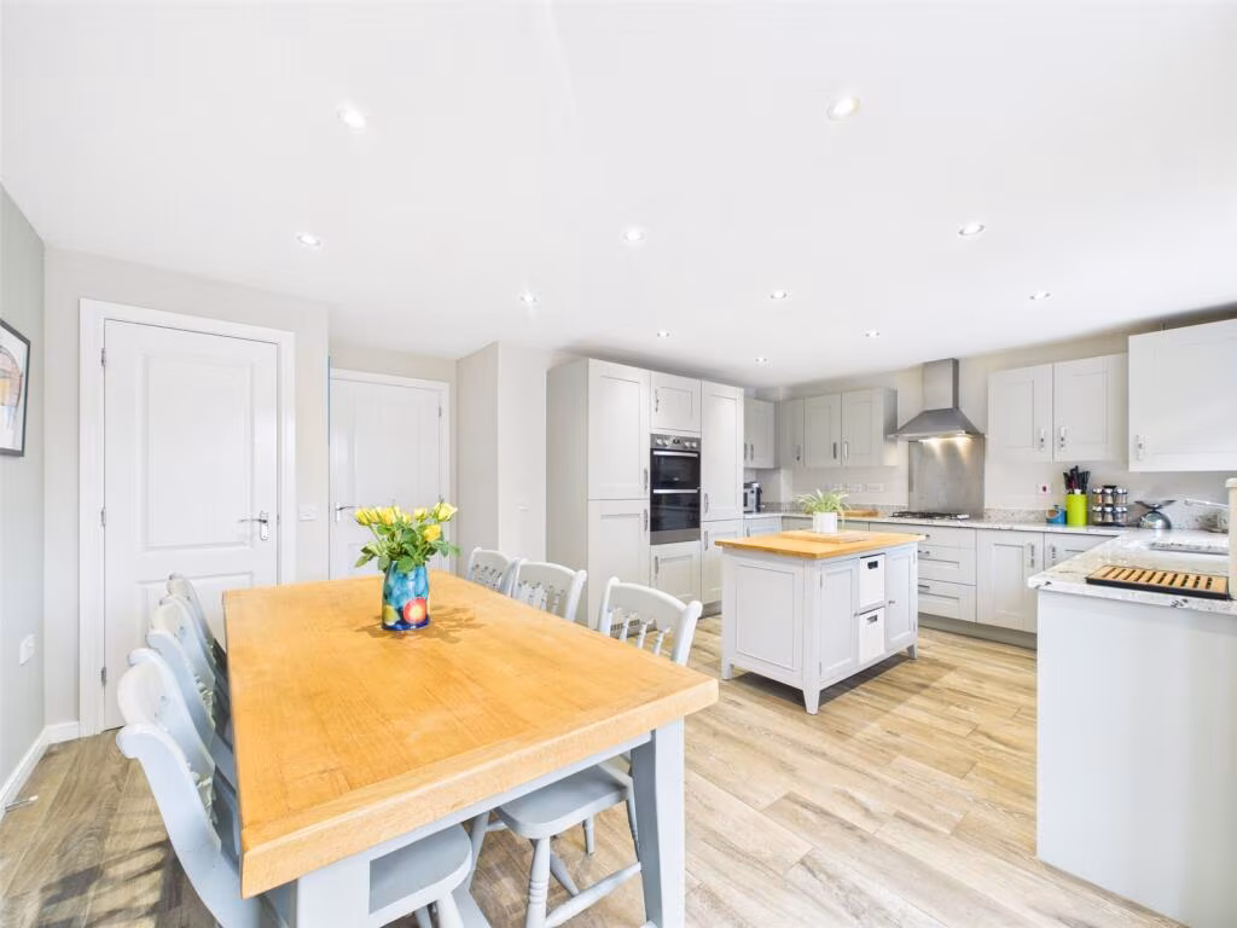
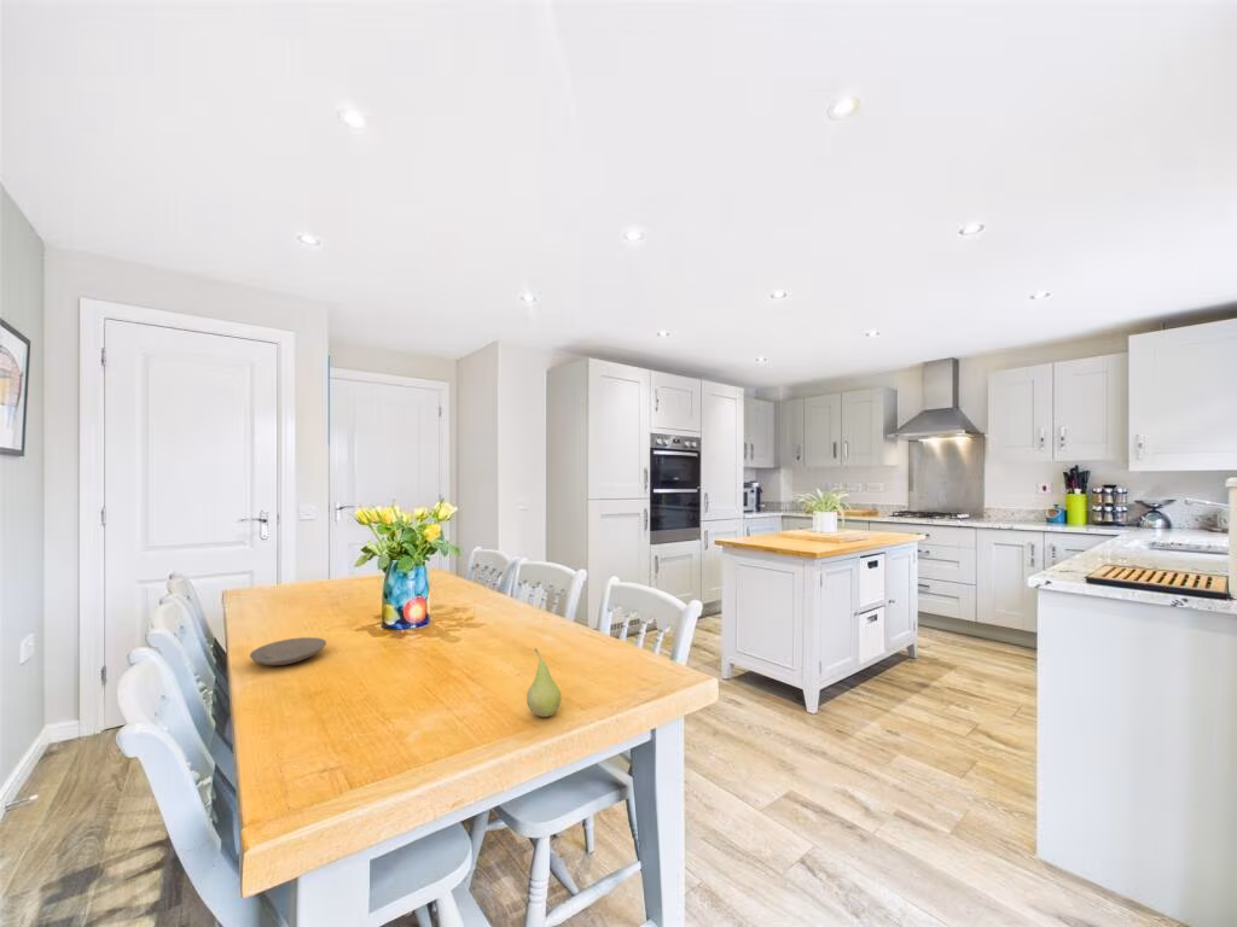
+ plate (289, 653)
+ fruit (542, 683)
